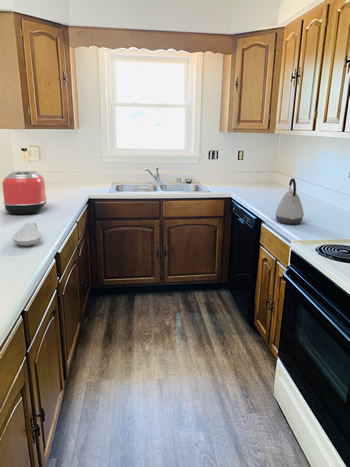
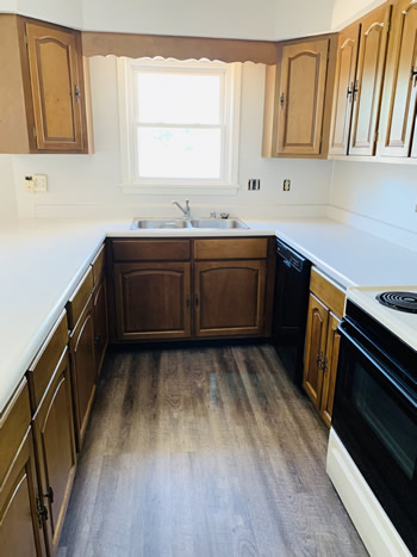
- toaster (25, 191)
- kettle (290, 200)
- spoon rest (28, 232)
